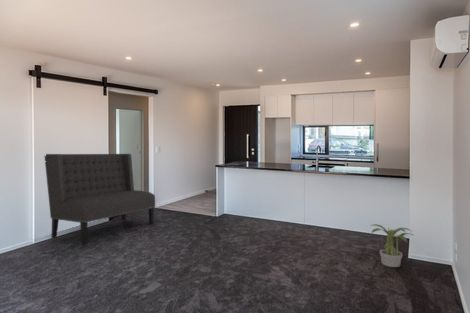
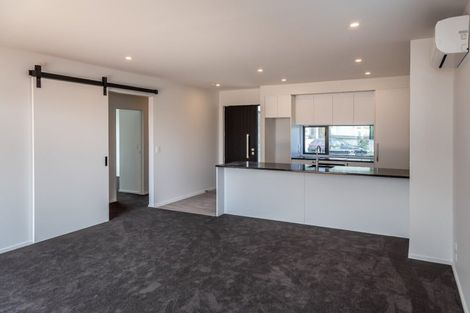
- potted plant (391, 245)
- sofa (105, 192)
